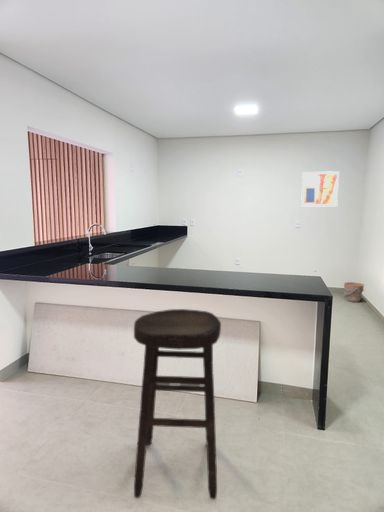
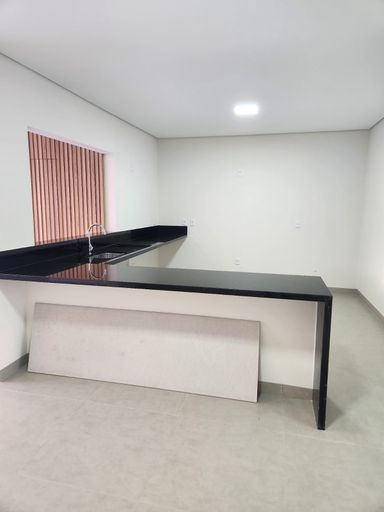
- stool (177, 390)
- bucket (353, 292)
- wall art (319, 189)
